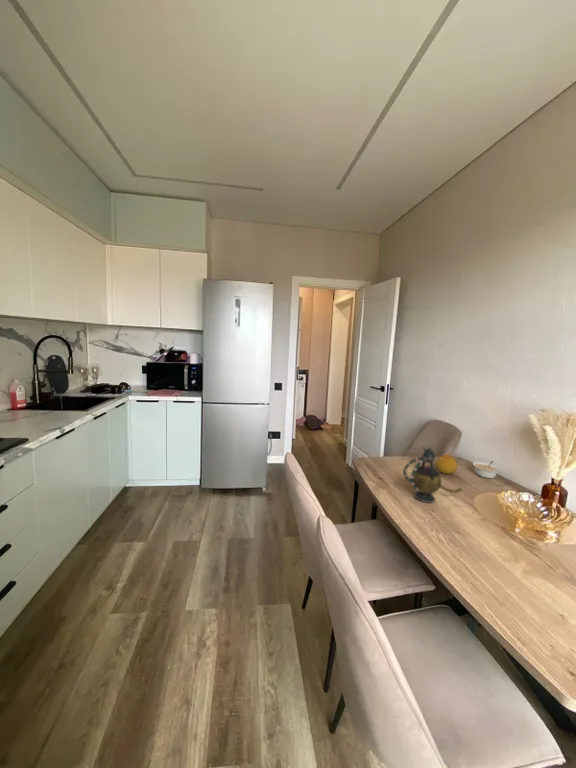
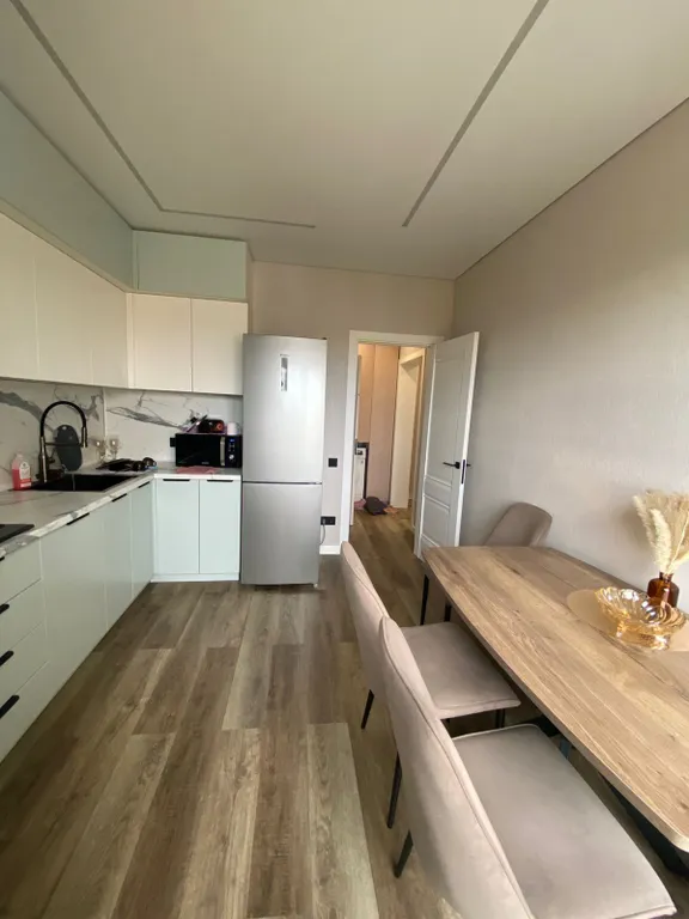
- fruit (446, 463)
- teapot (435, 473)
- legume (485, 469)
